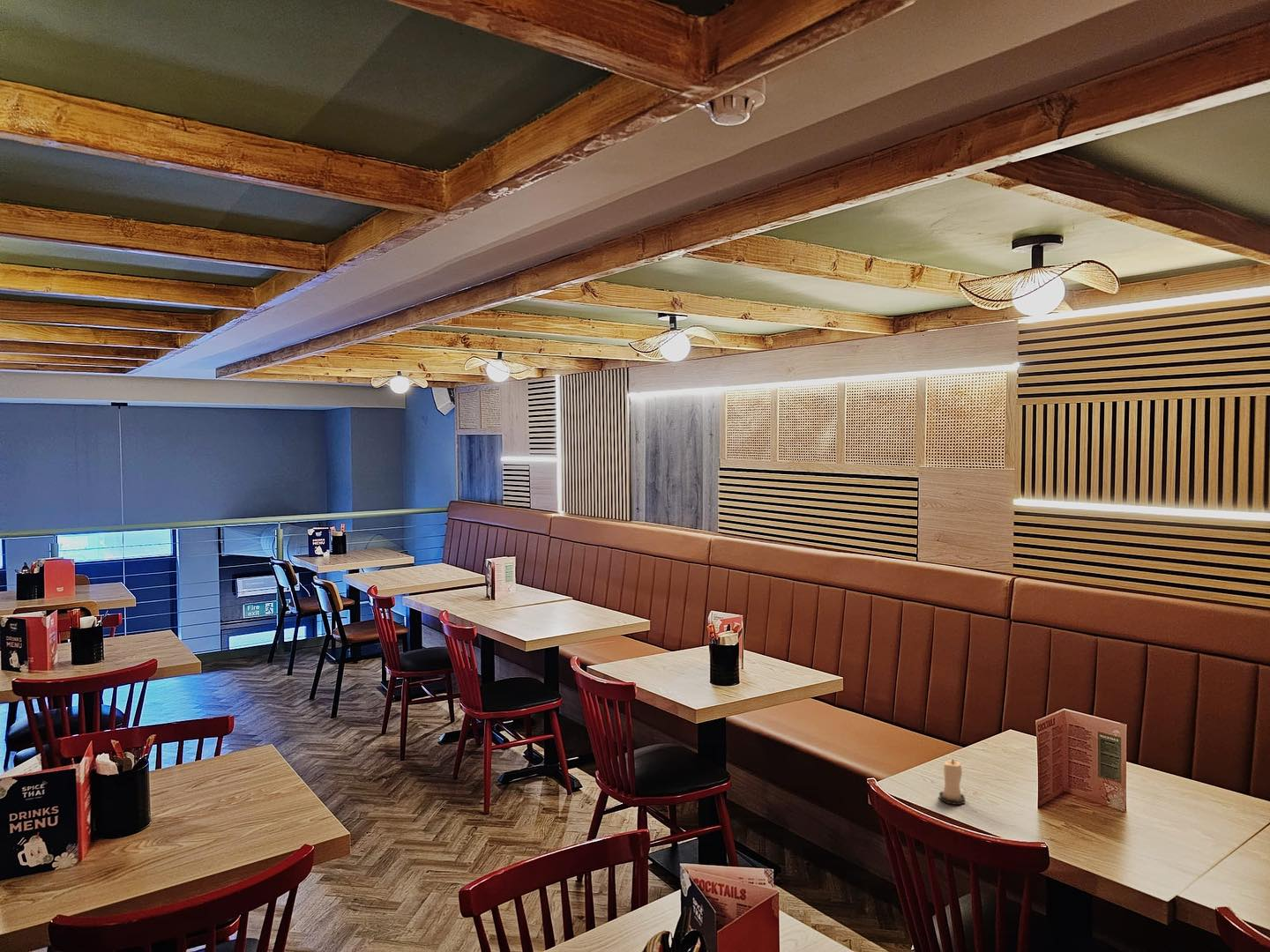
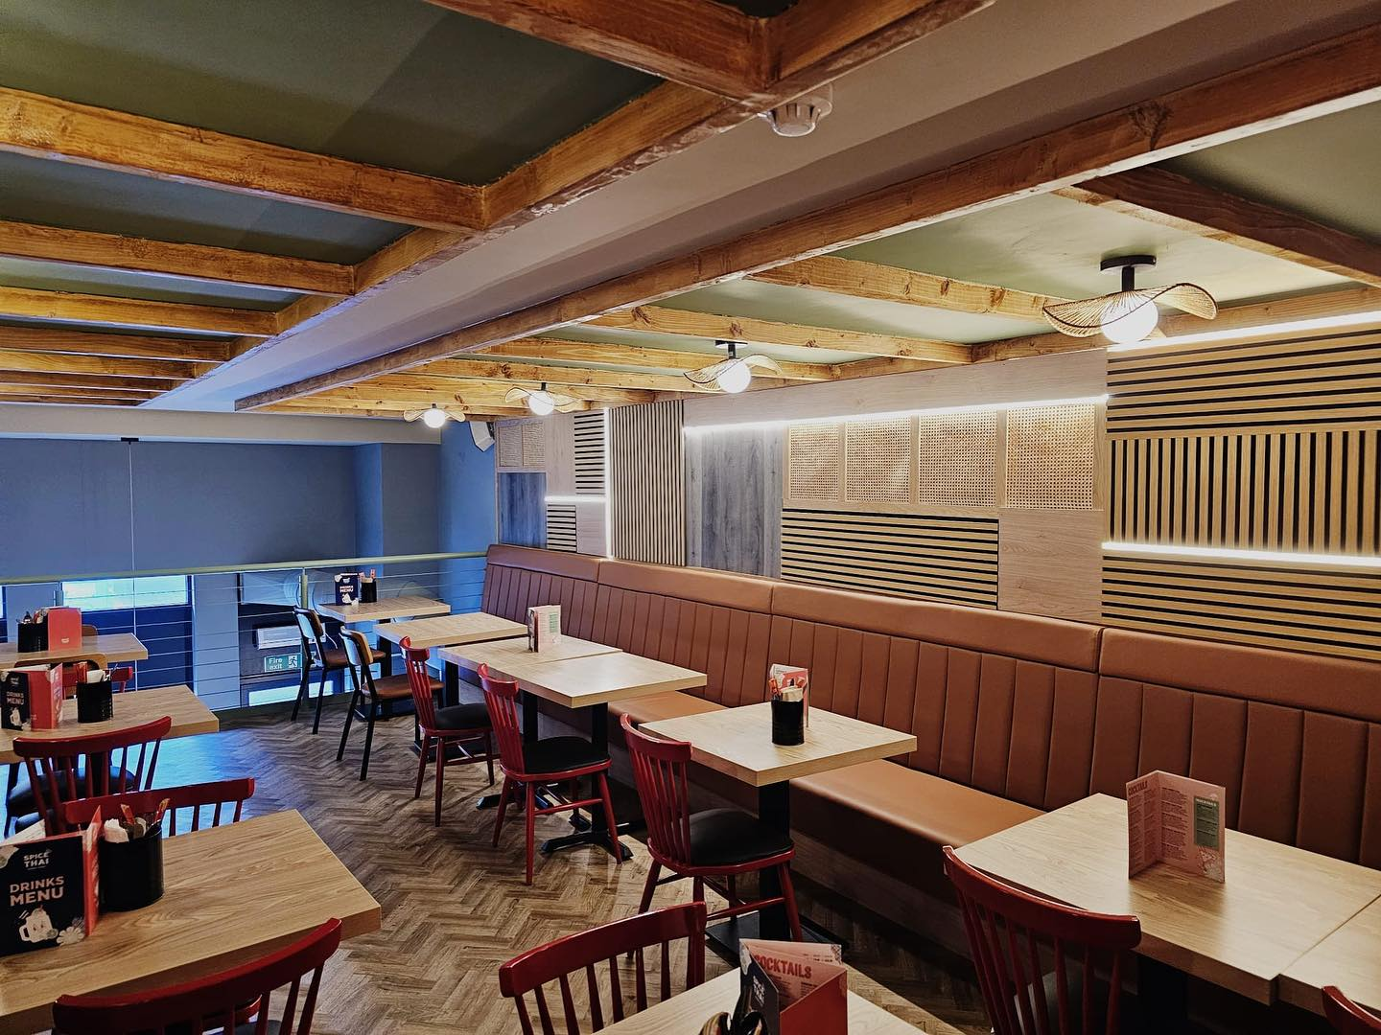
- candle (952, 778)
